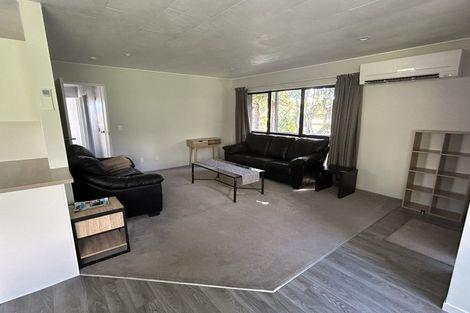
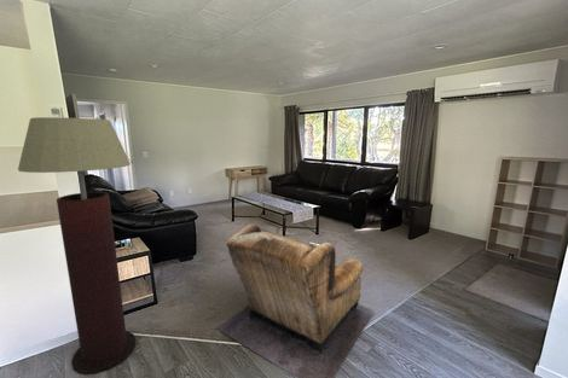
+ floor lamp (91, 245)
+ armchair (299, 273)
